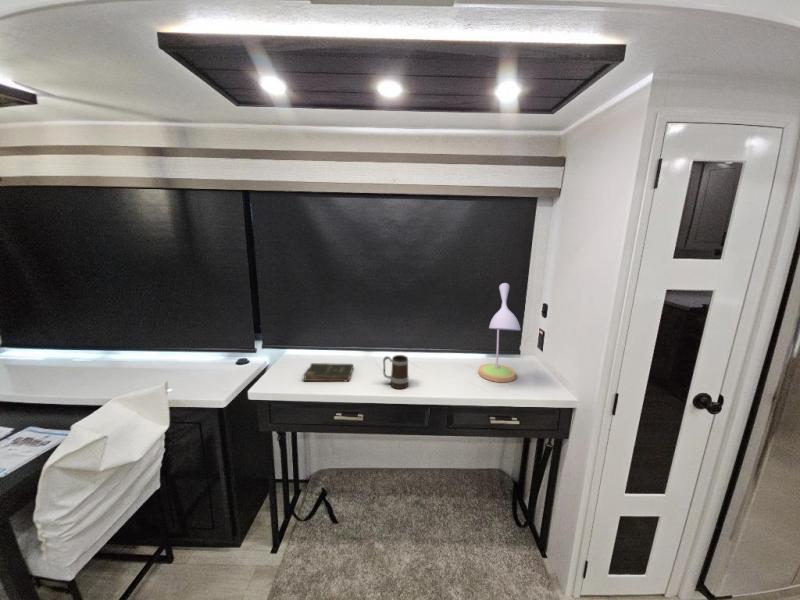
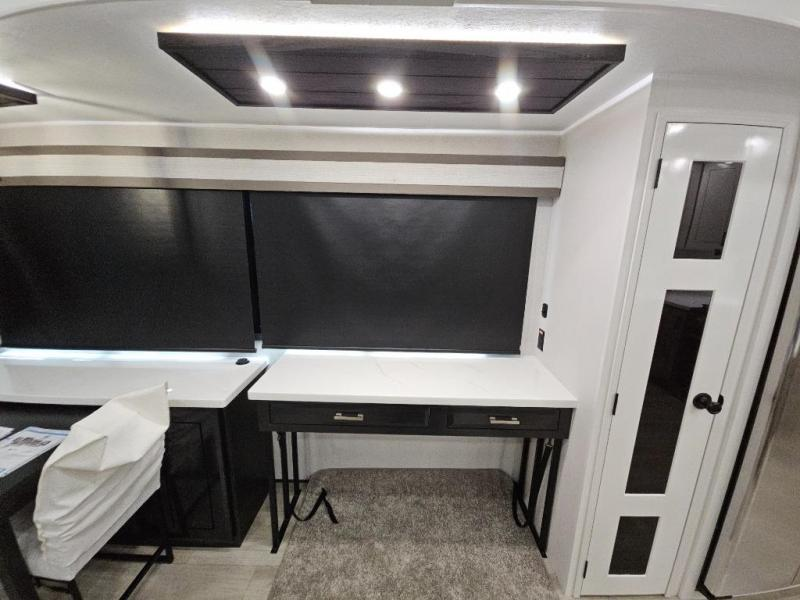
- mug (395, 370)
- bible (329, 371)
- desk lamp (501, 329)
